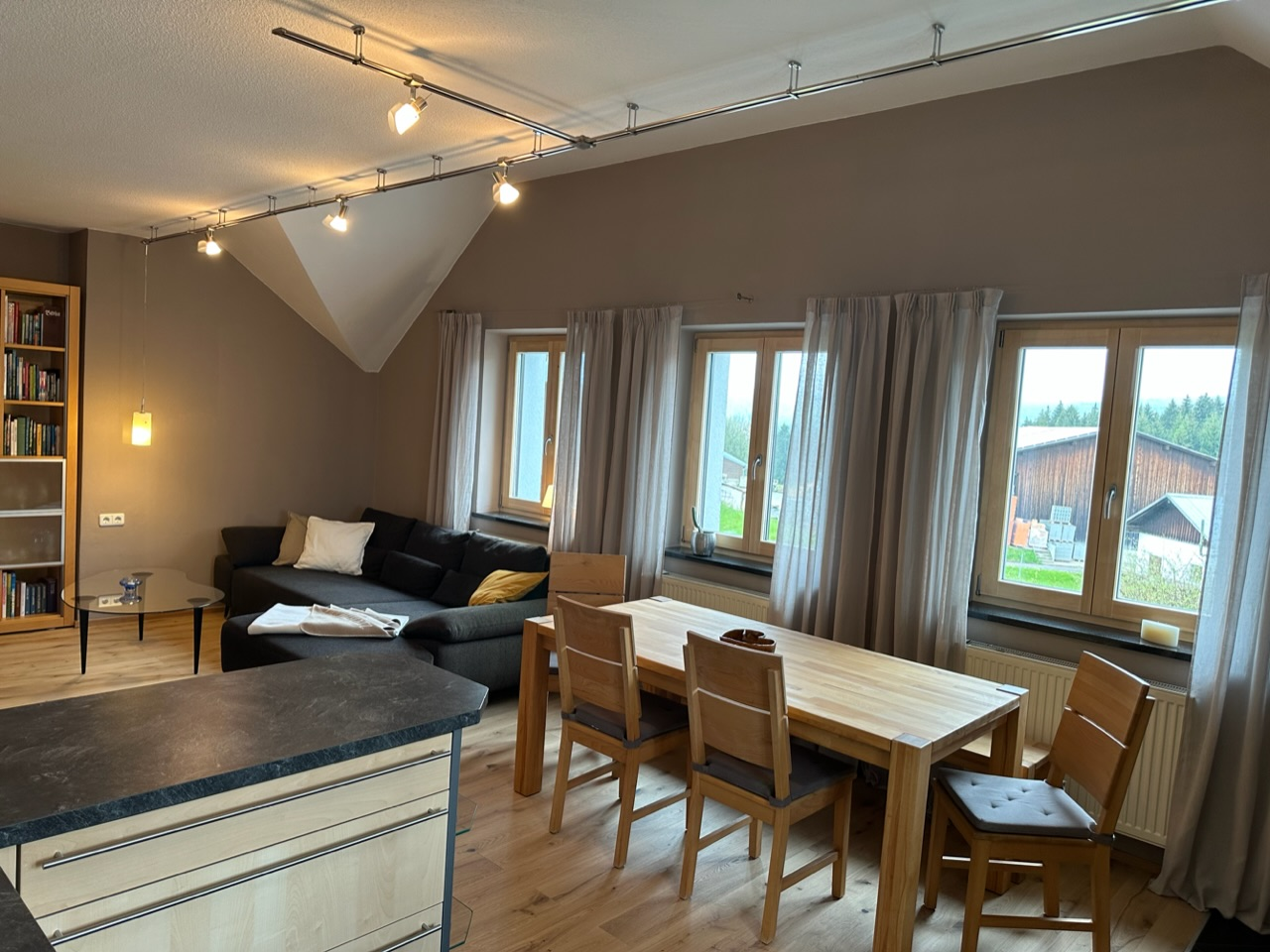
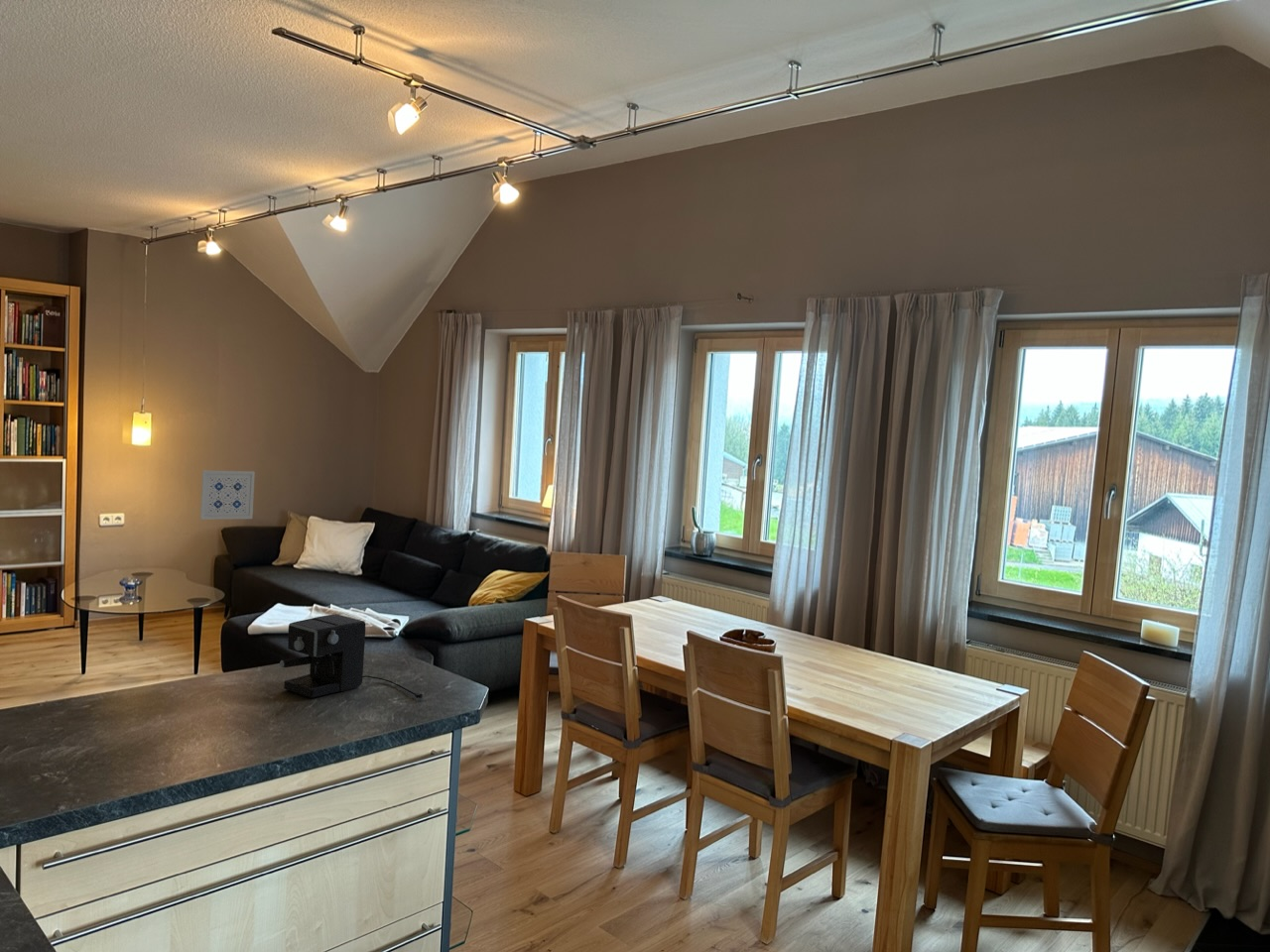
+ coffee maker (352, 660)
+ wall art (227, 495)
